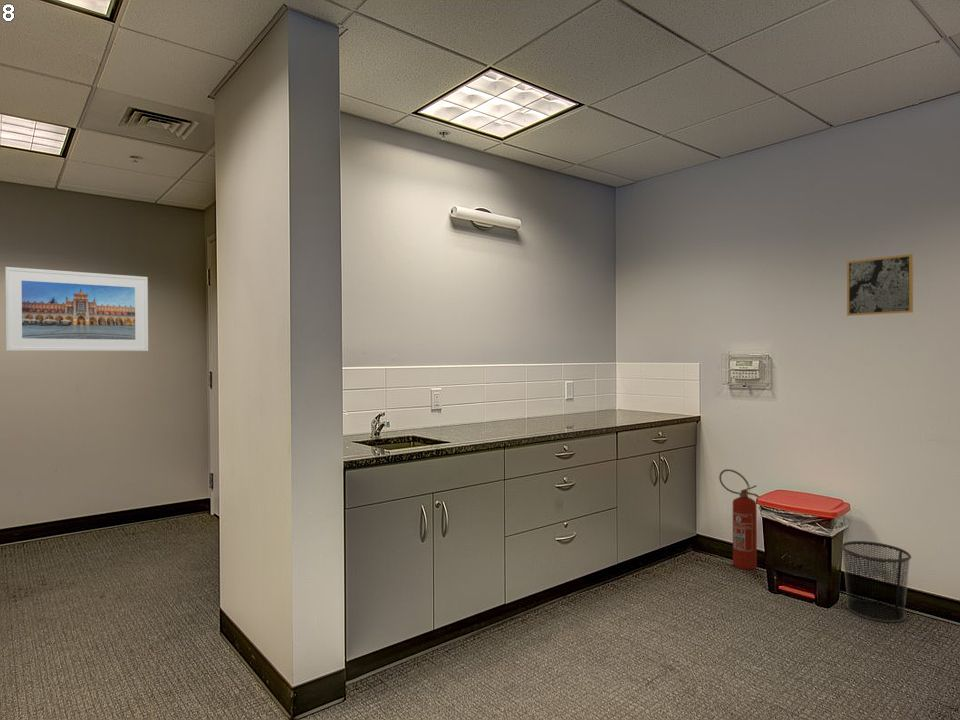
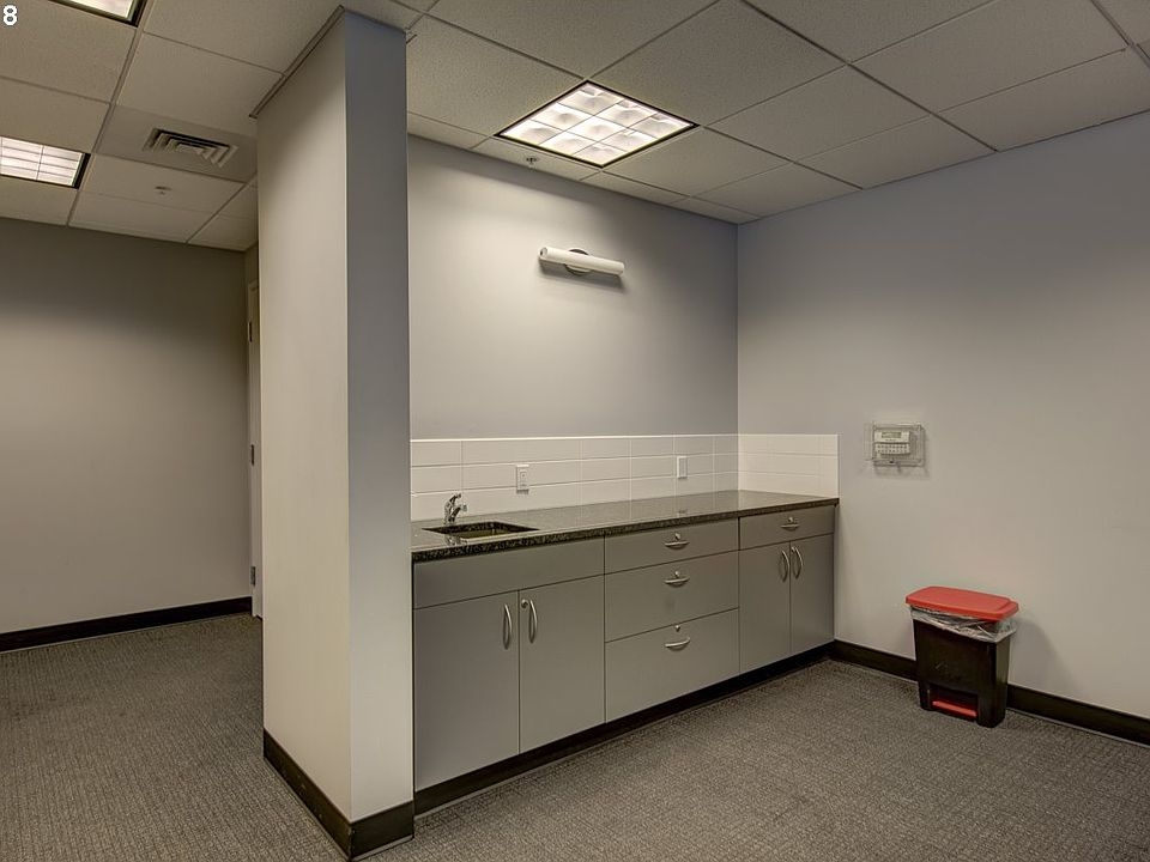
- waste bin (875, 580)
- wall art (878, 286)
- fire extinguisher (738, 517)
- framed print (81, 311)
